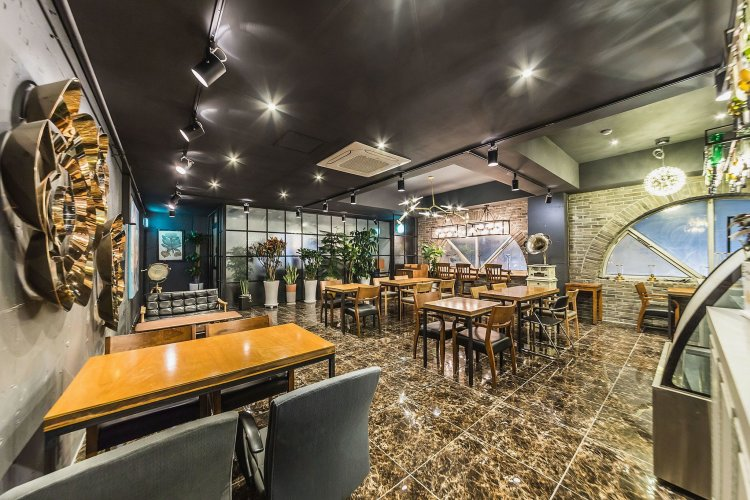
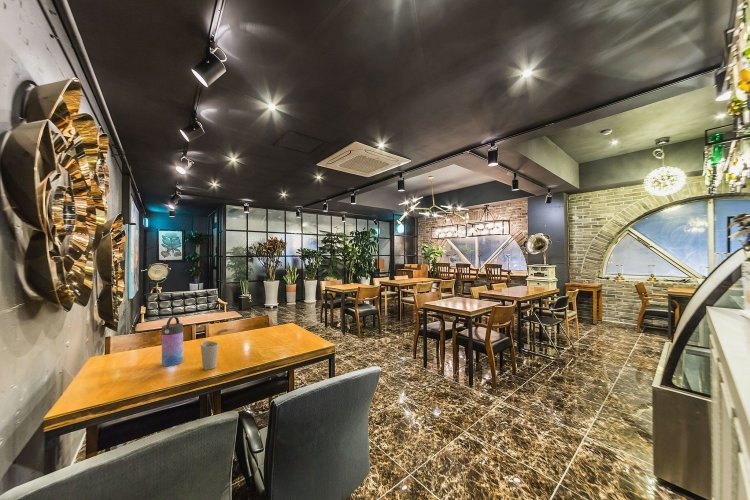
+ water bottle (172, 339)
+ cup (209, 354)
